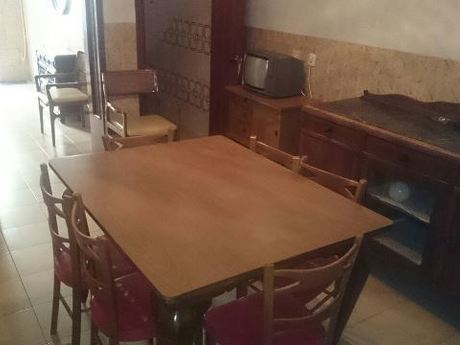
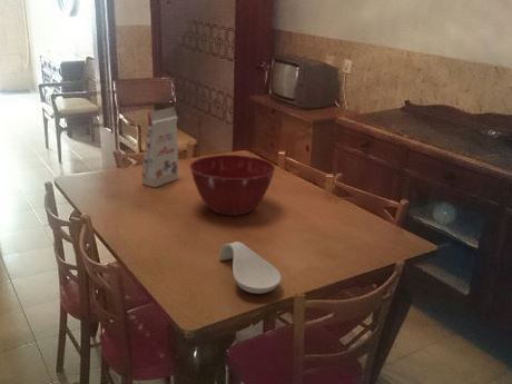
+ gift box (159, 146)
+ mixing bowl (232, 187)
+ spoon rest (245, 265)
